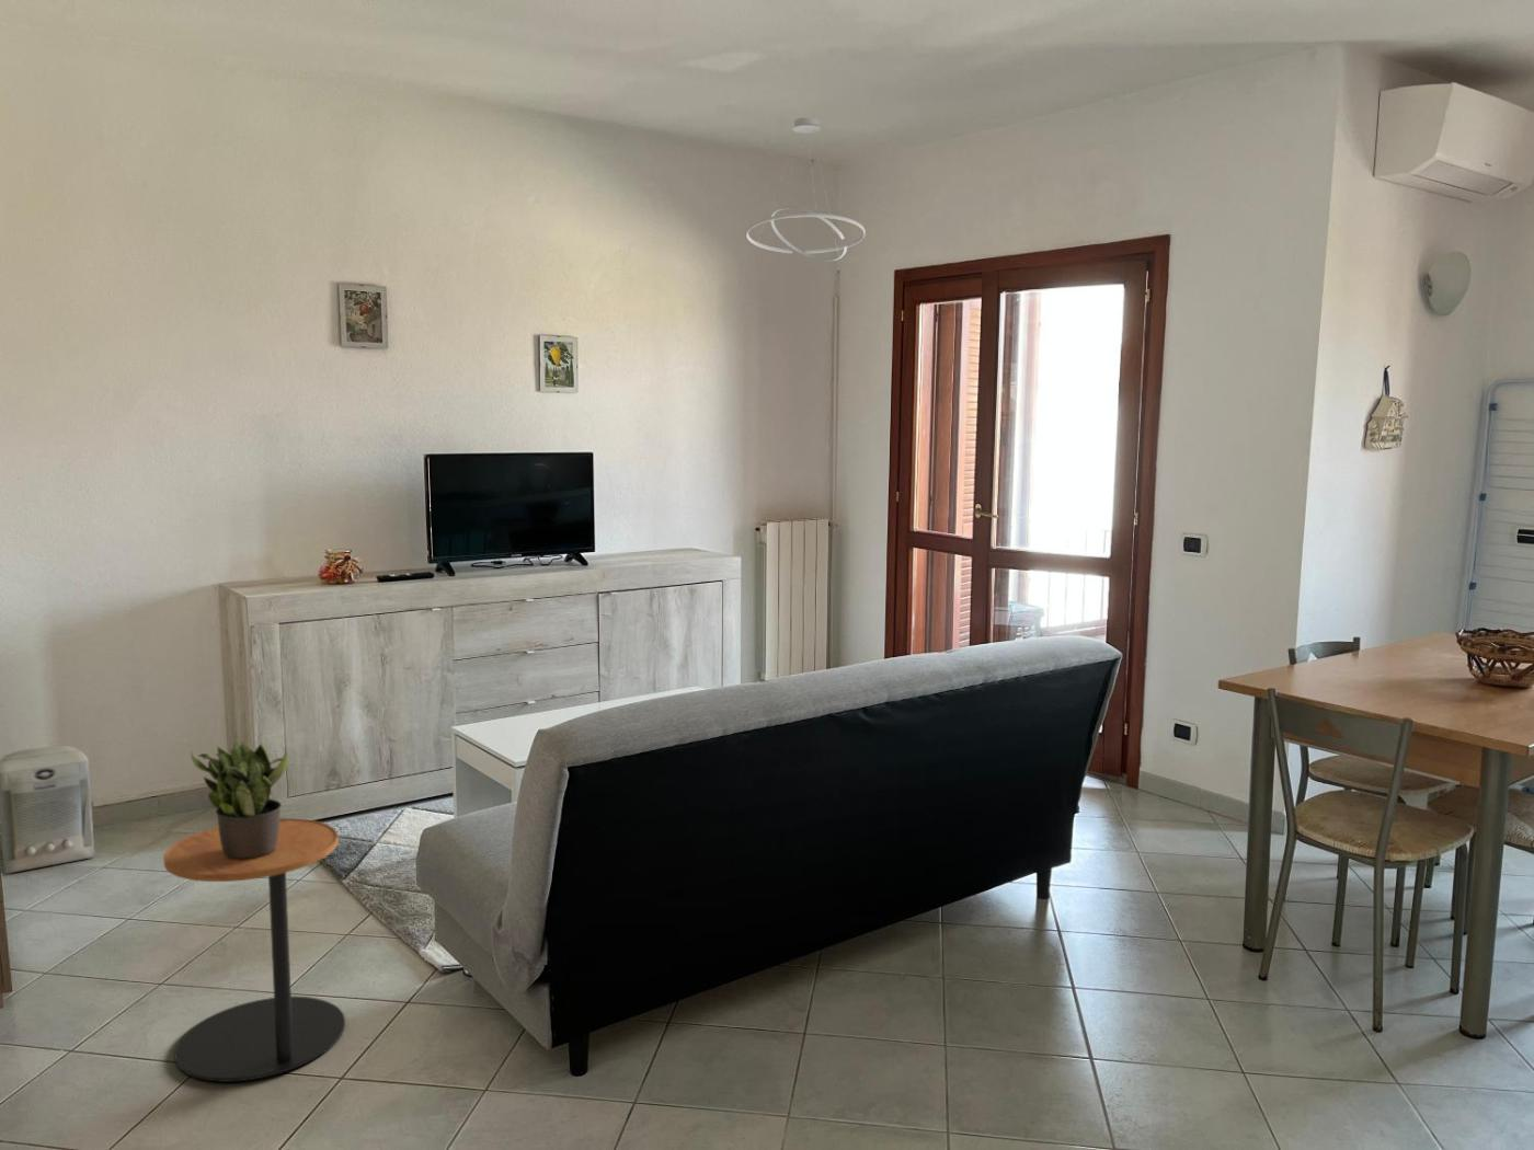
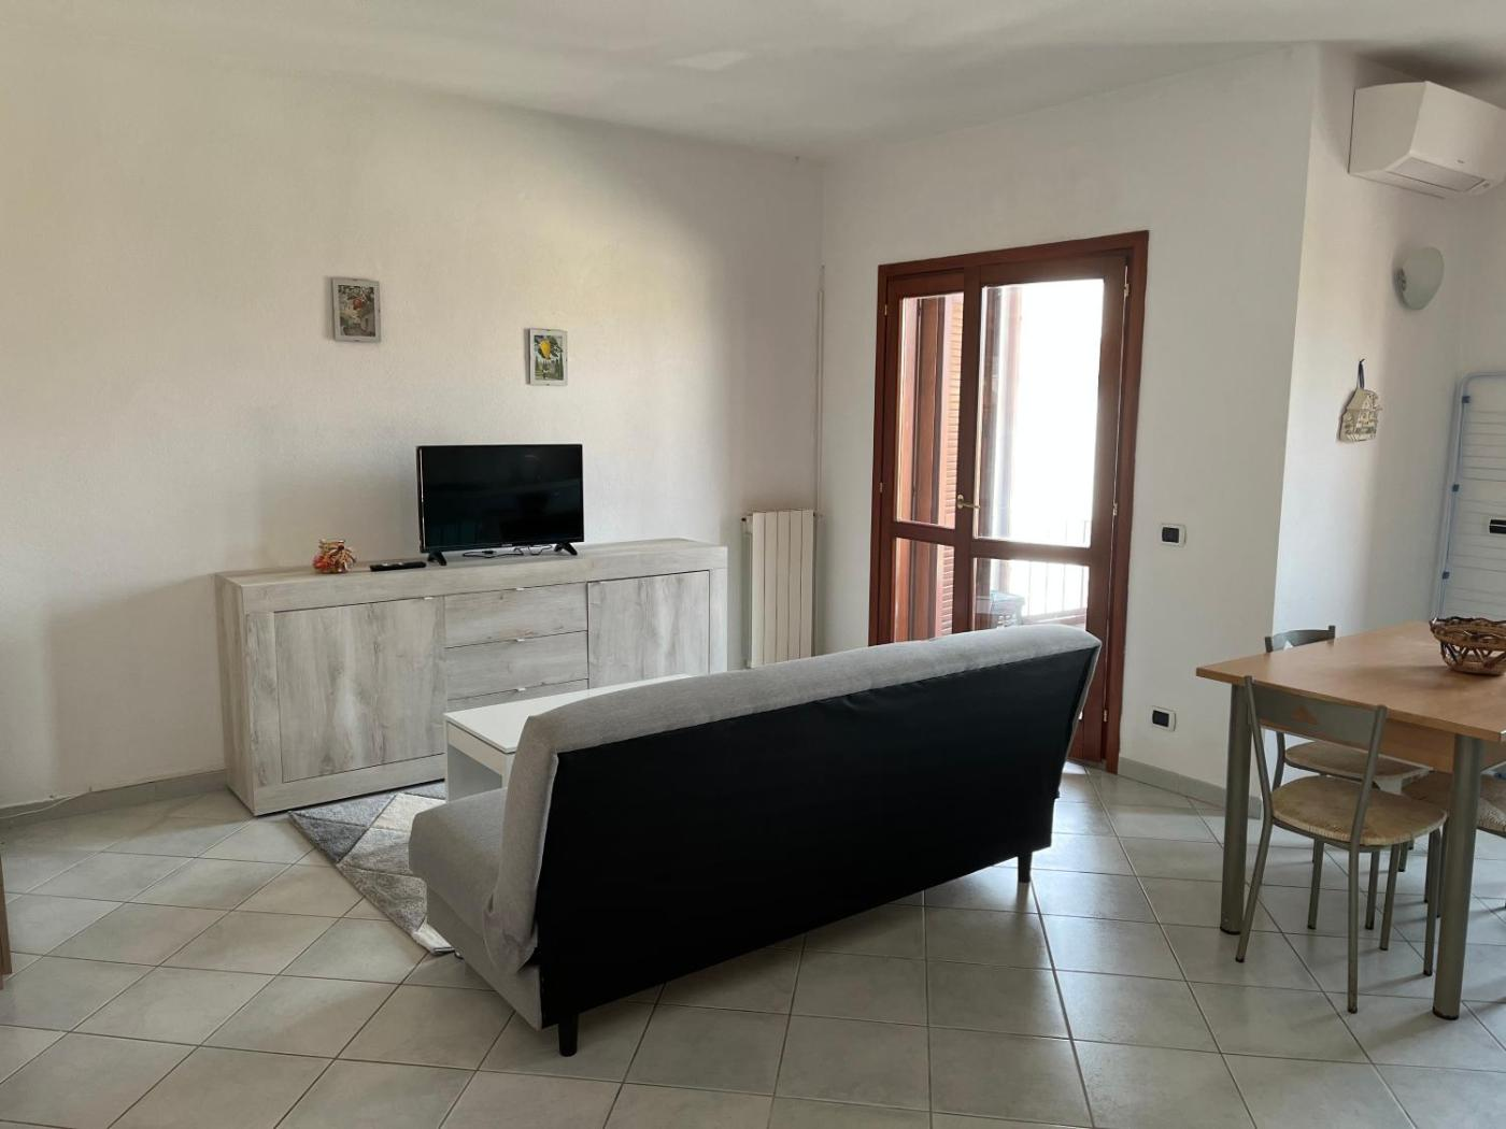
- speaker (43, 803)
- side table (272, 942)
- potted plant (249, 786)
- ceiling light fixture (813, 190)
